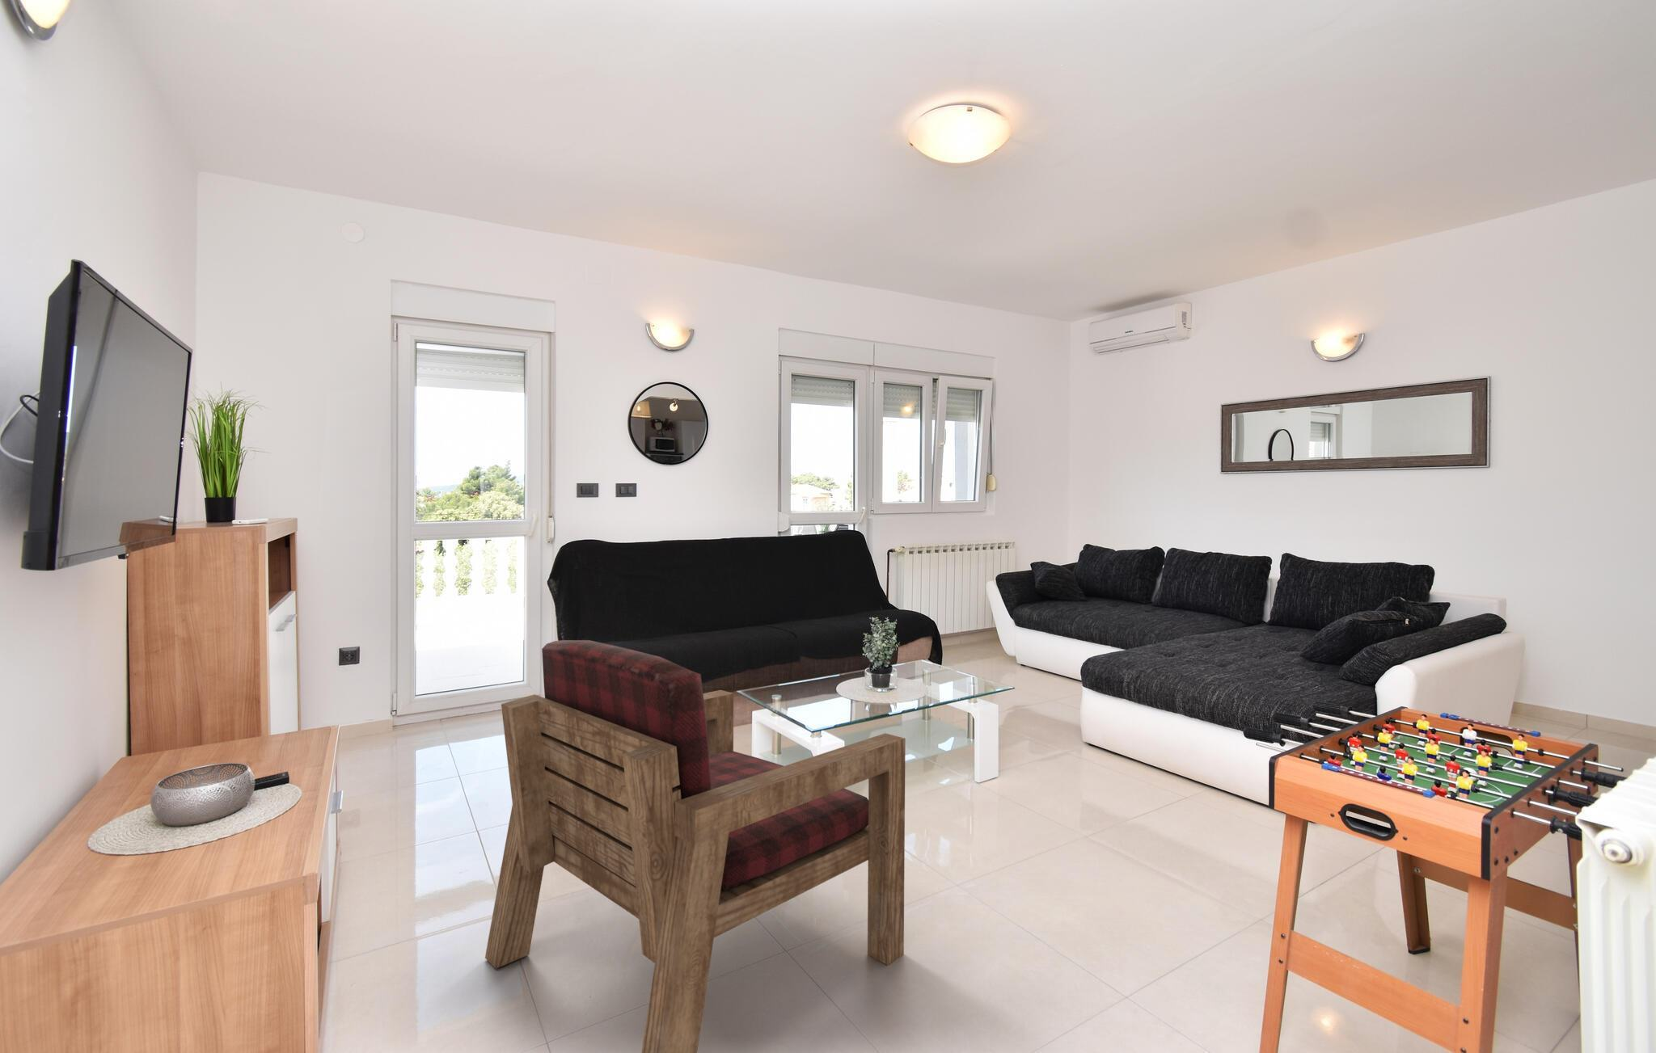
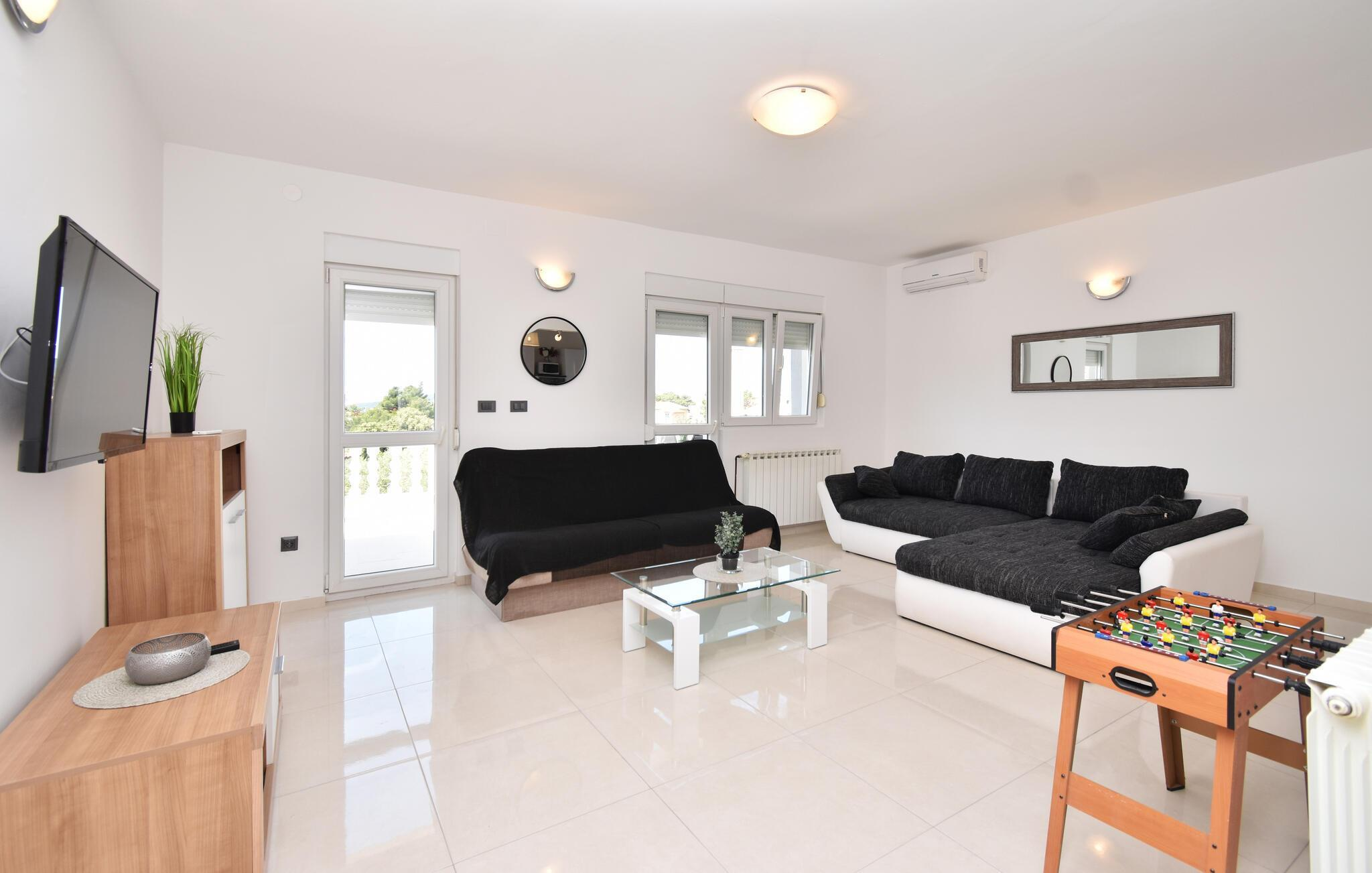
- armchair (696, 797)
